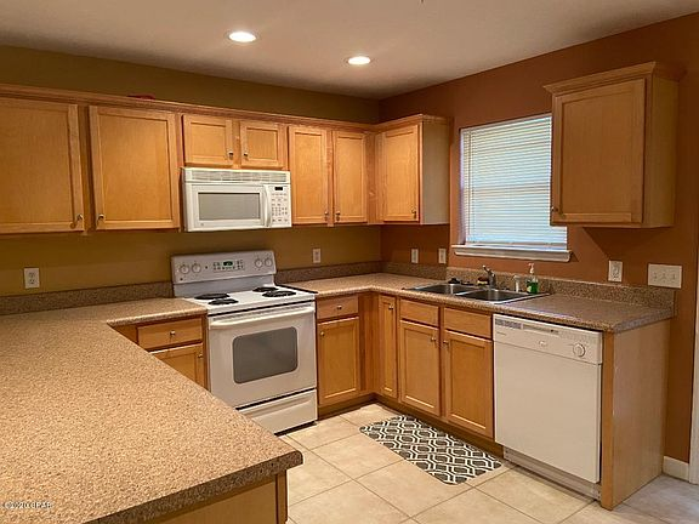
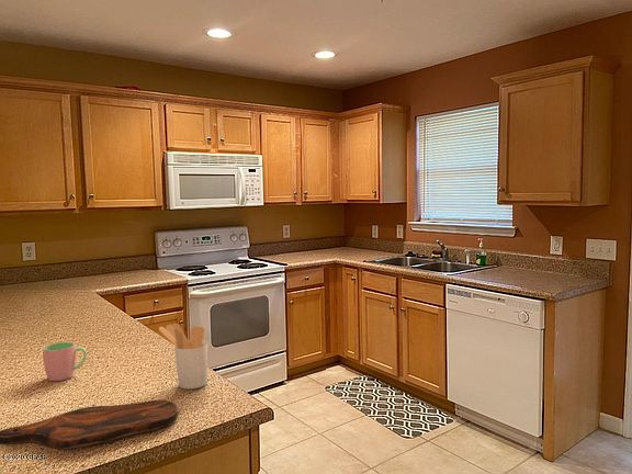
+ utensil holder (184, 353)
+ cup (65, 361)
+ cutting board (91, 425)
